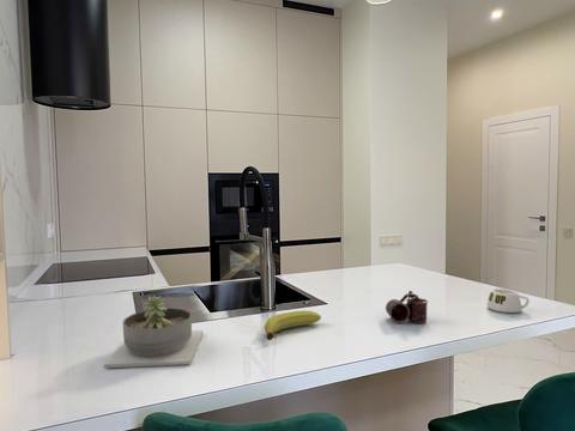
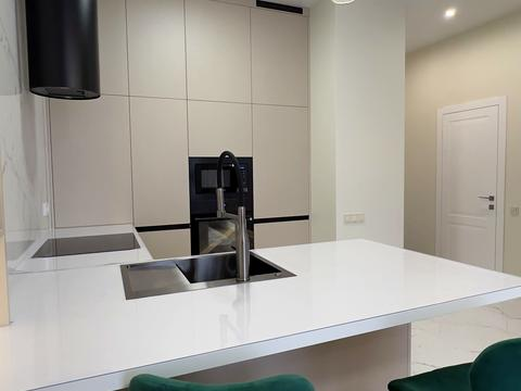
- succulent planter (157, 321)
- fruit (292, 322)
- mug (405, 304)
- mug (507, 301)
